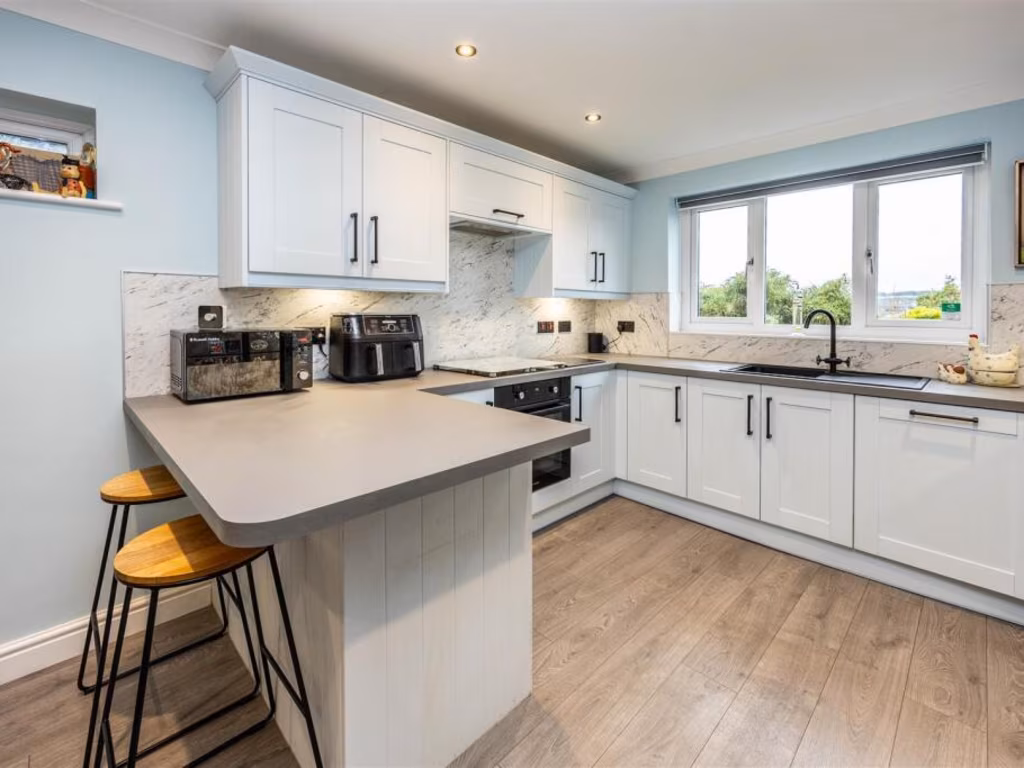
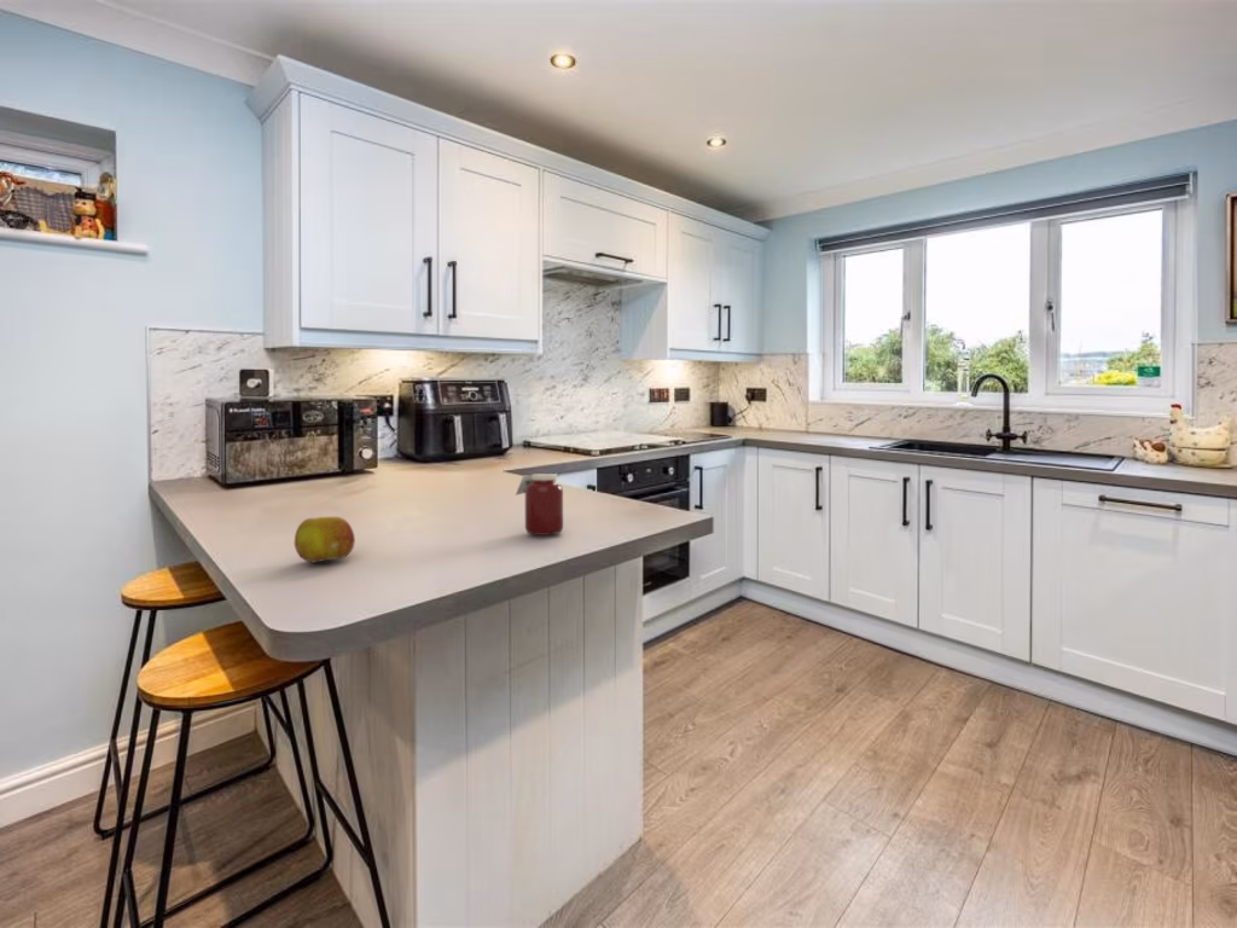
+ fruit (325, 539)
+ jar (541, 503)
